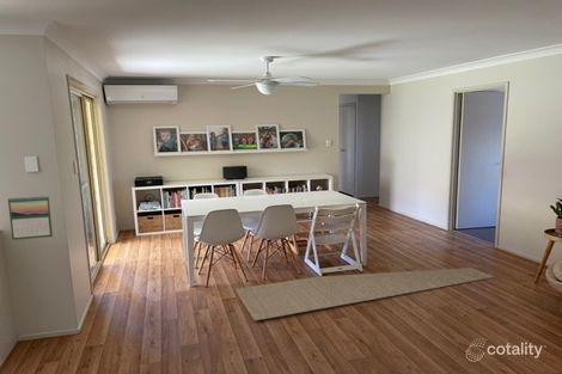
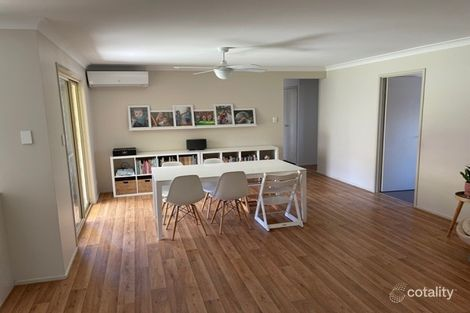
- calendar (30, 216)
- rug (367, 282)
